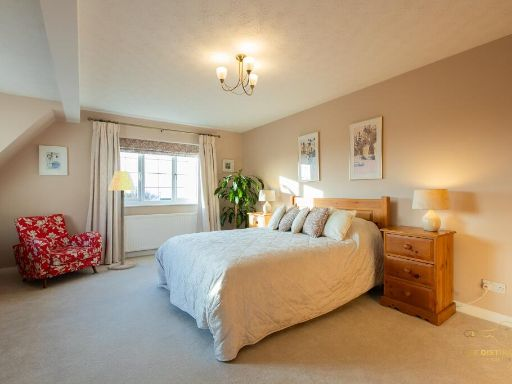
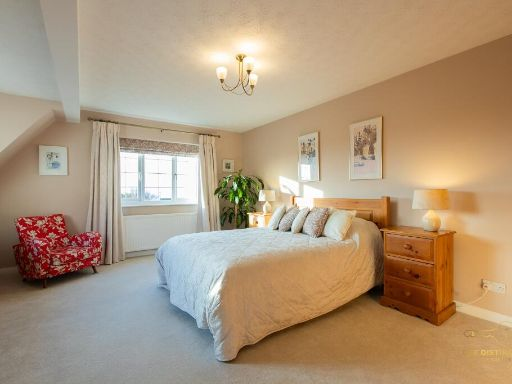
- floor lamp (122, 218)
